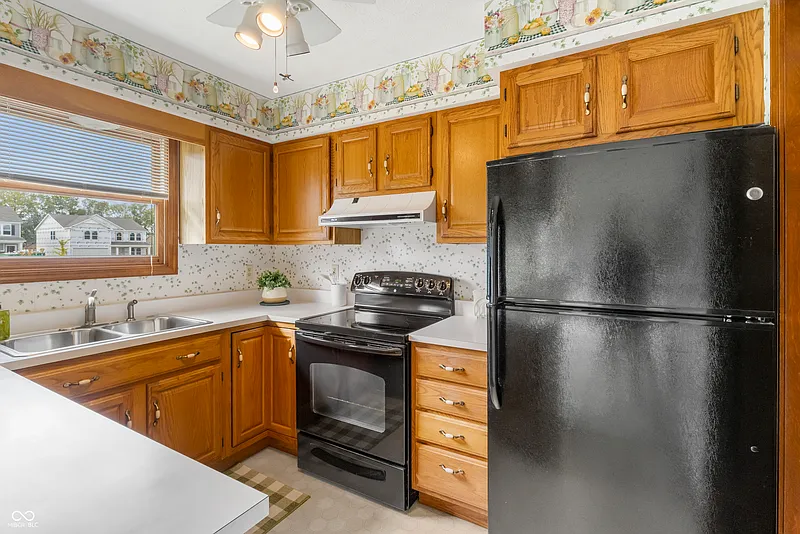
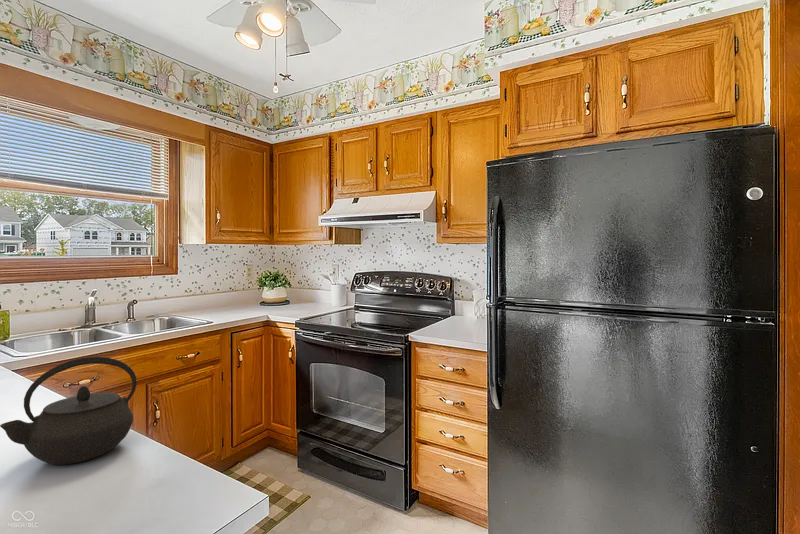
+ kettle (75, 406)
